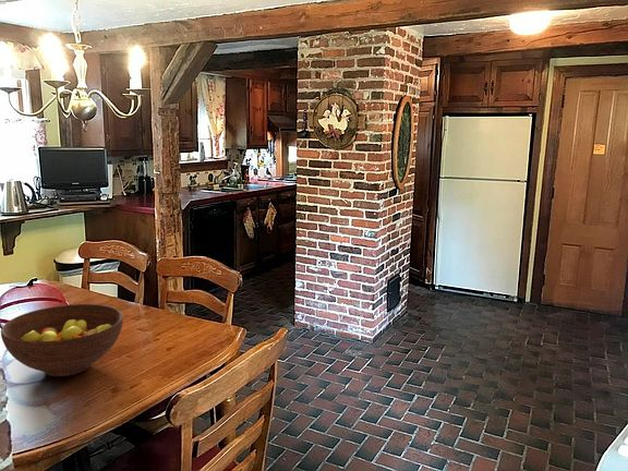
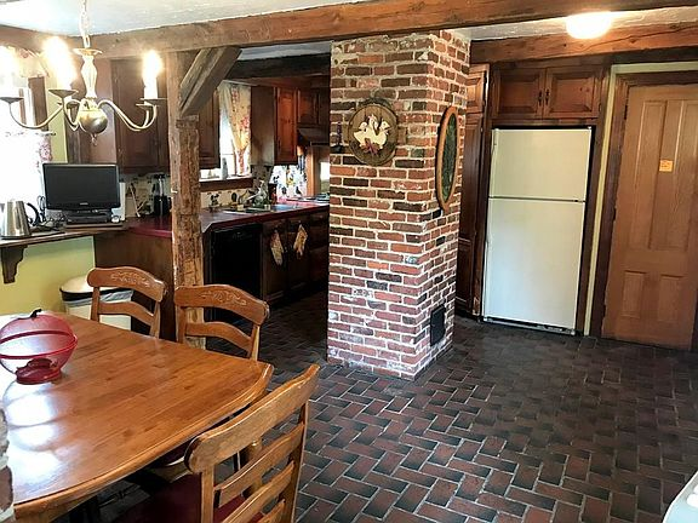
- fruit bowl (65, 345)
